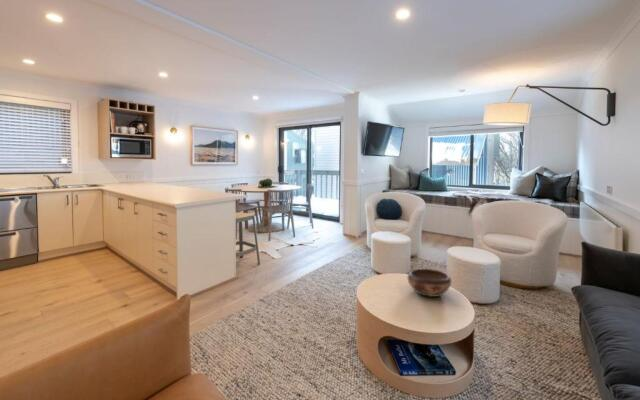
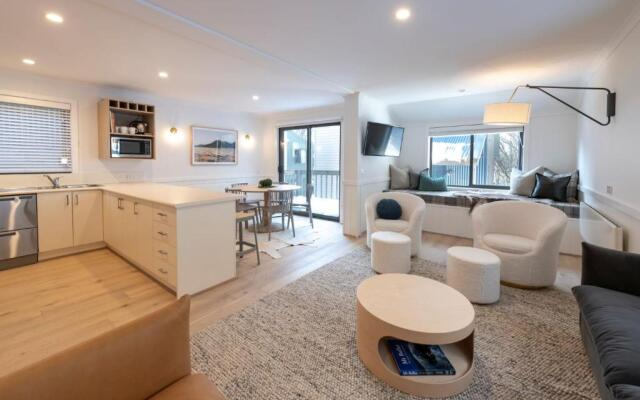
- decorative bowl (428, 283)
